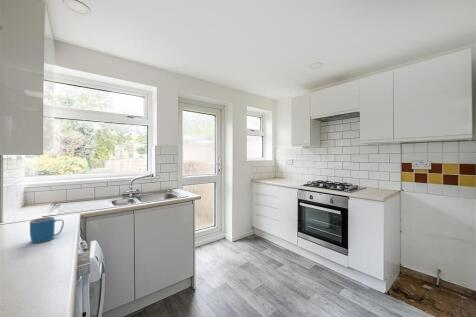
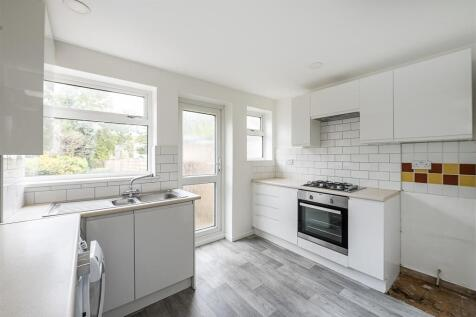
- mug (47, 228)
